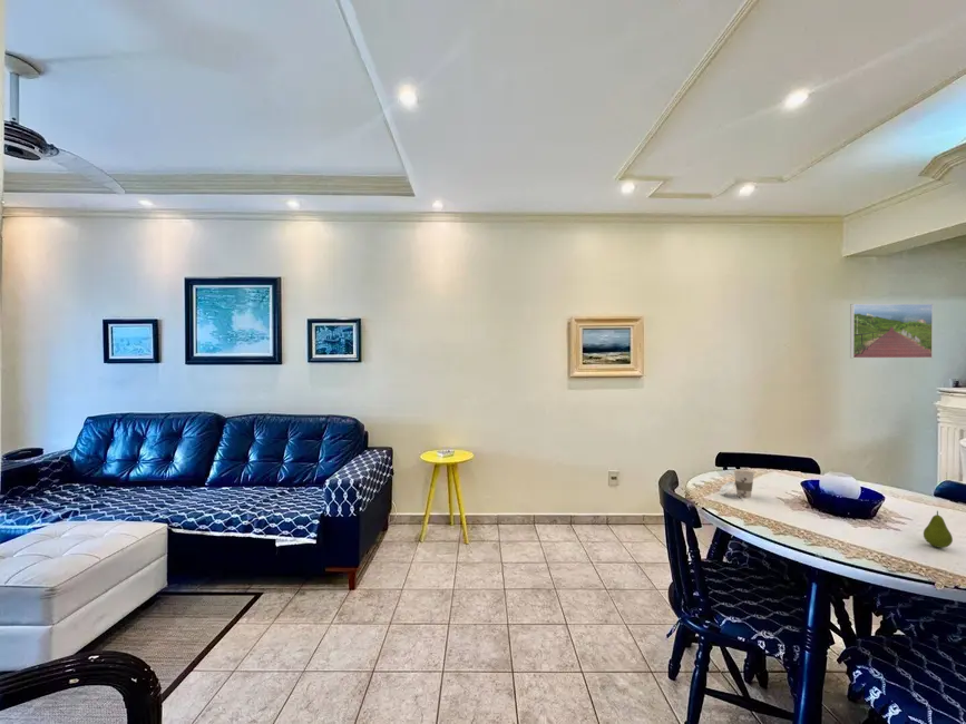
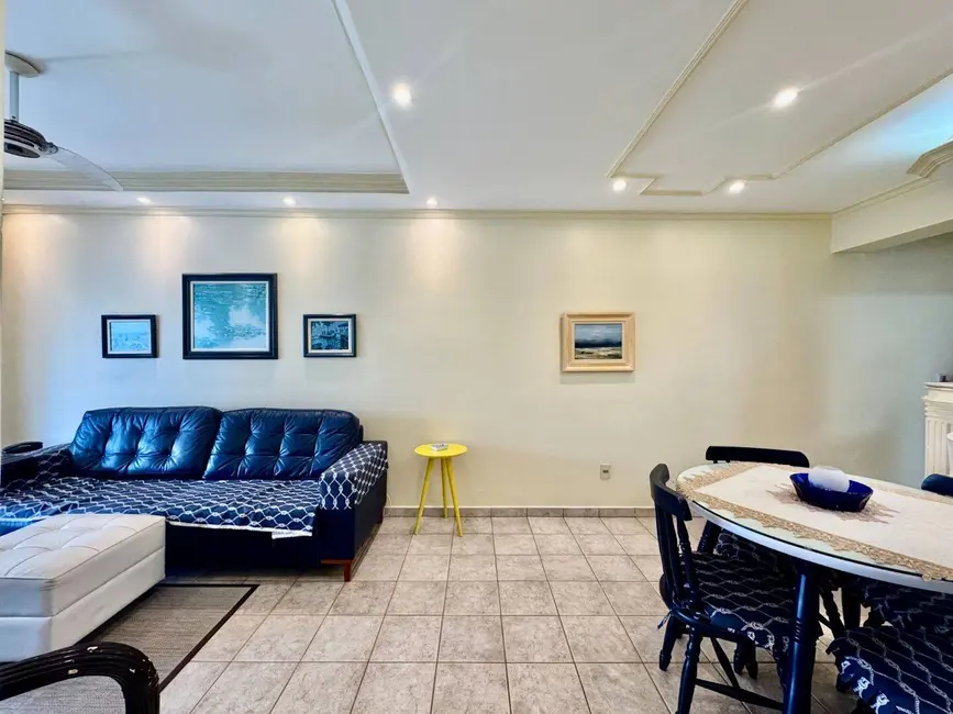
- cup (736, 483)
- fruit (937, 528)
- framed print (890, 331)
